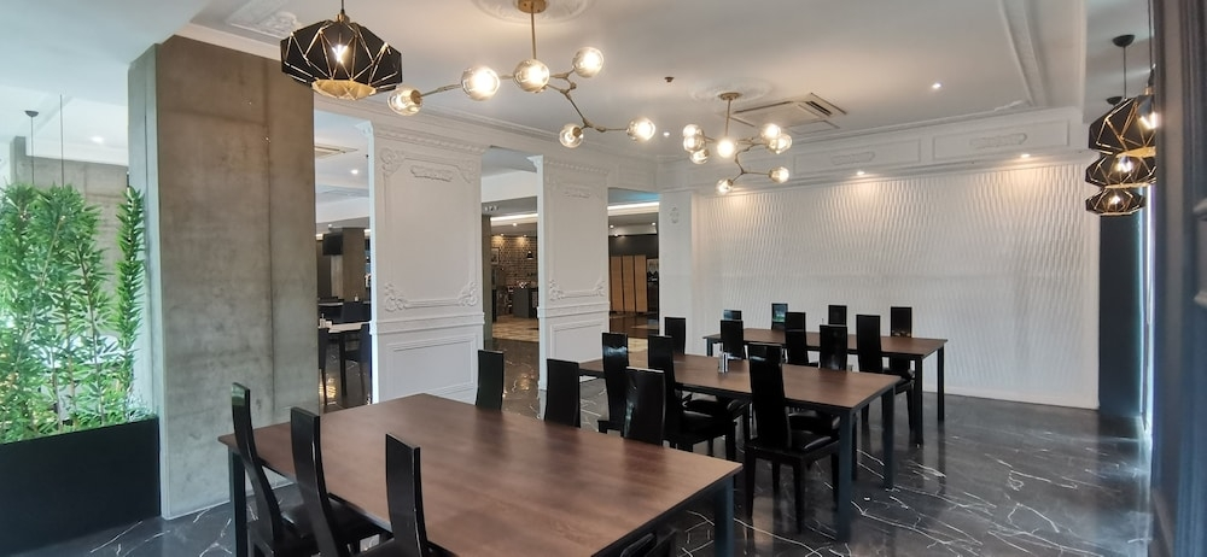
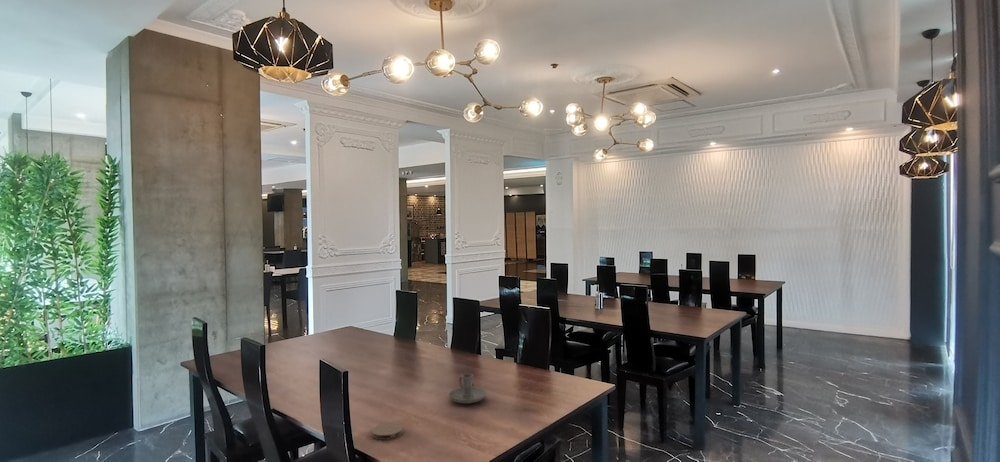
+ coaster (387, 430)
+ candle holder (466, 386)
